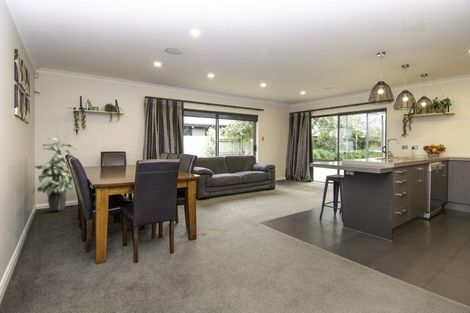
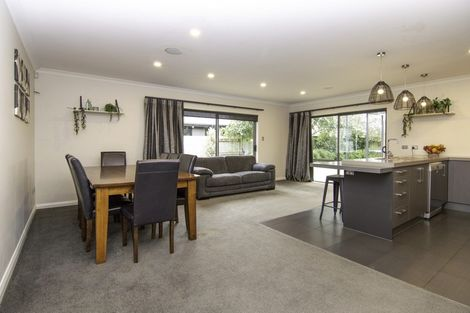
- indoor plant (56, 174)
